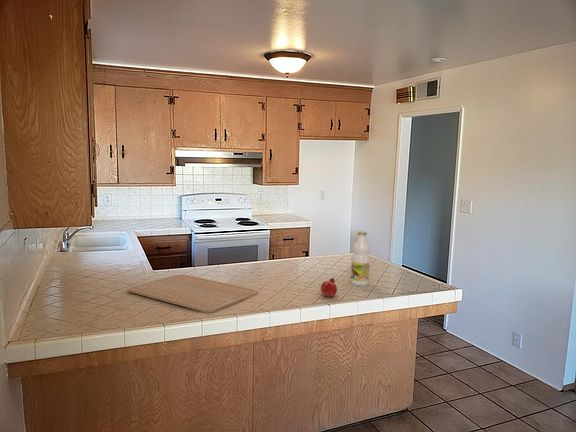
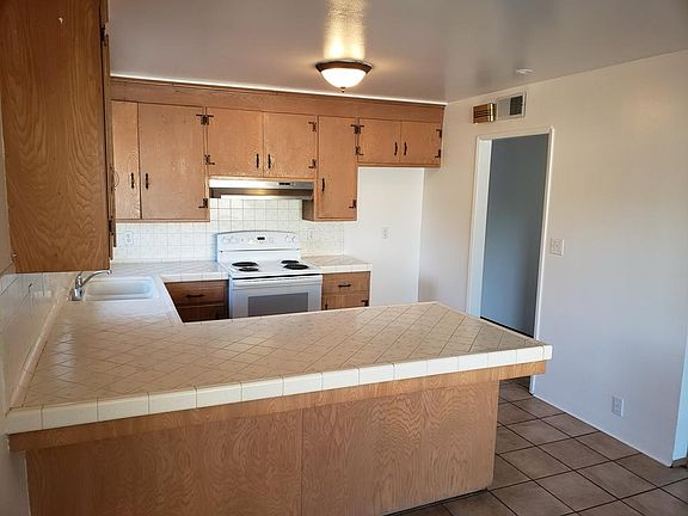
- bottle (360, 257)
- chopping board (193, 290)
- fruit (328, 287)
